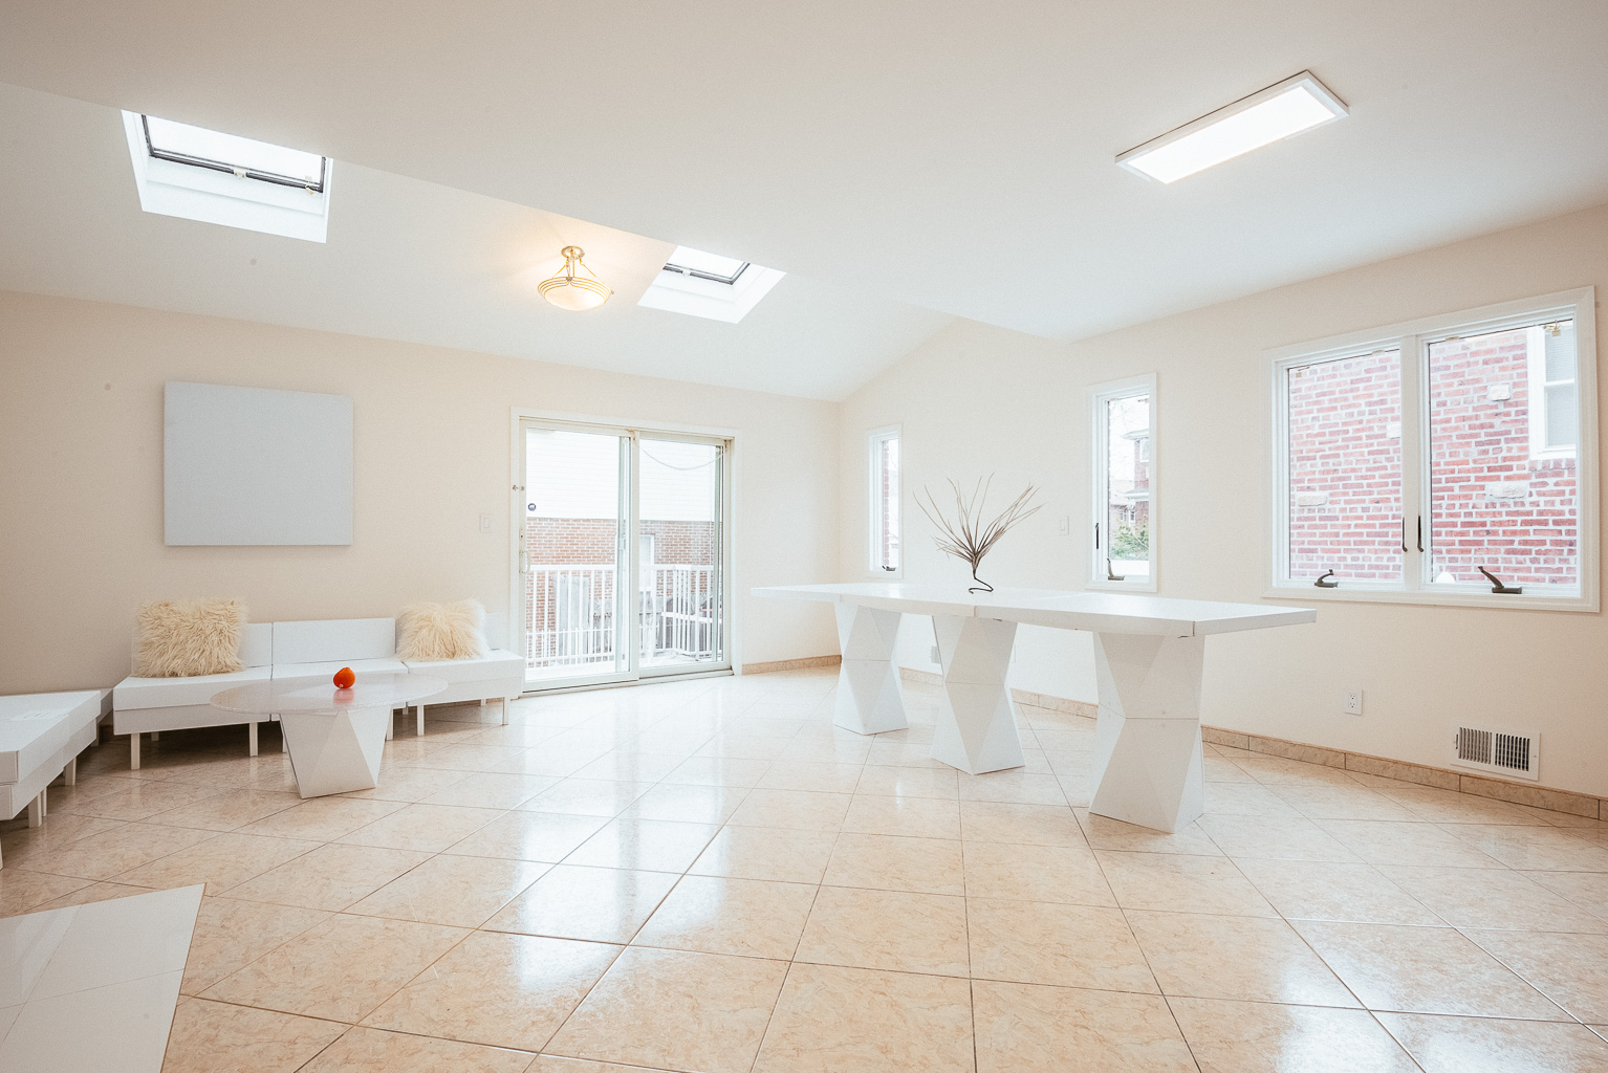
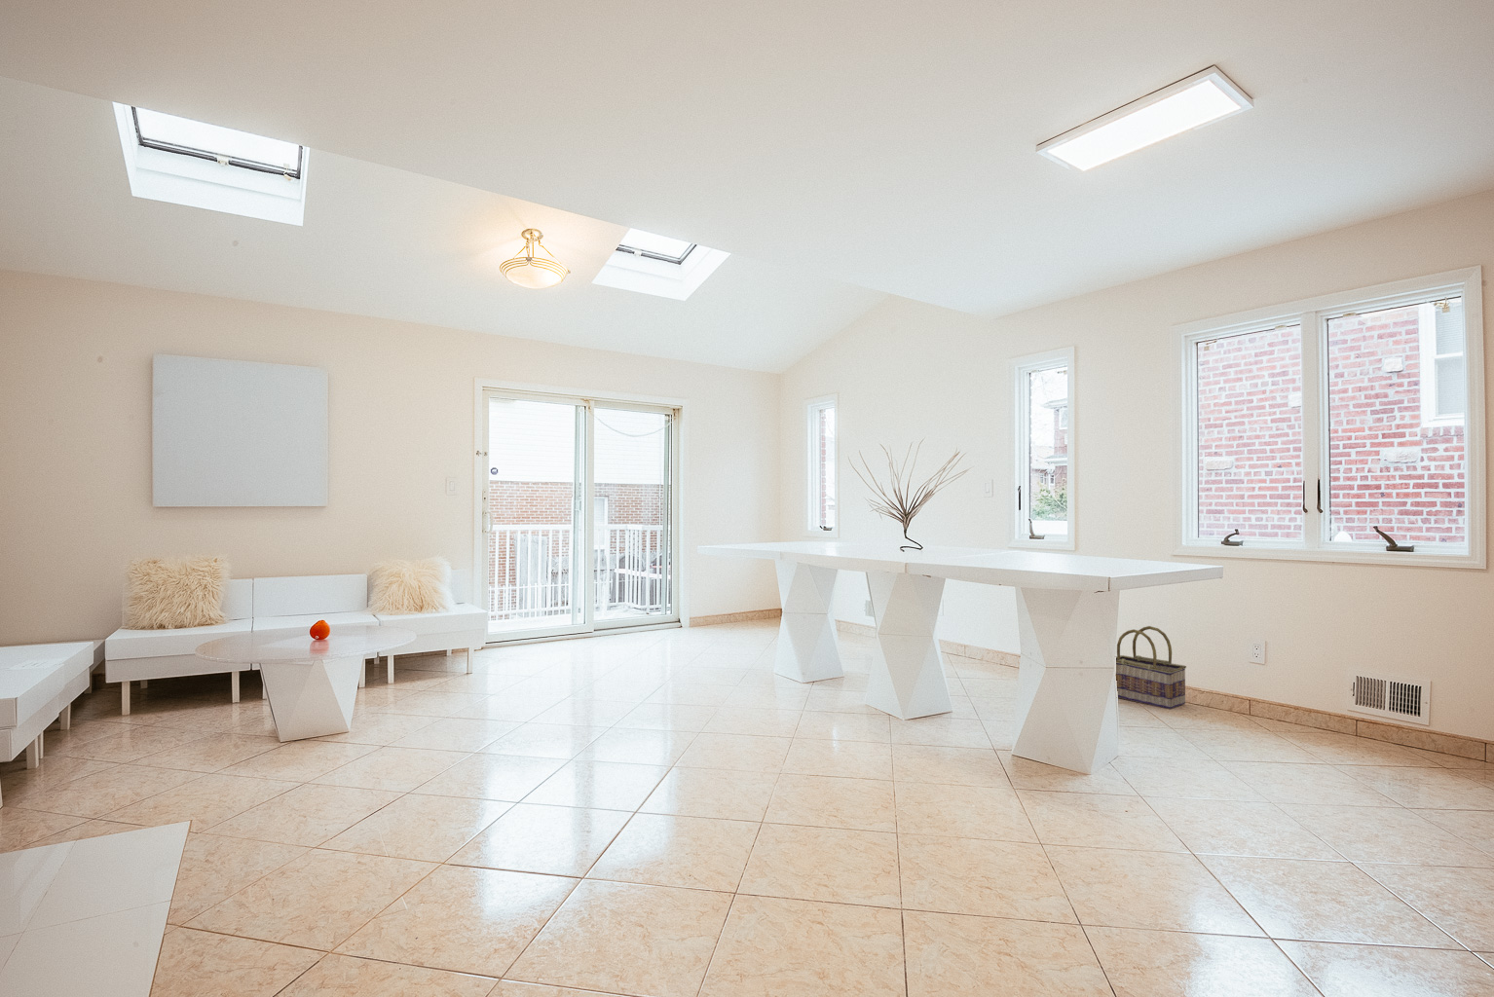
+ basket (1144, 663)
